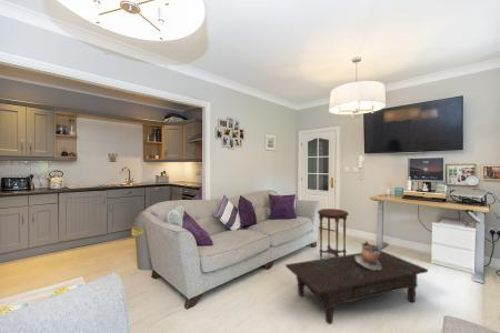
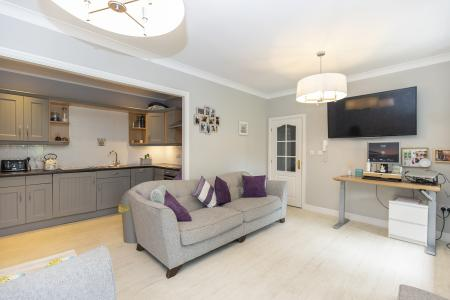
- side table (336, 235)
- pot (368, 253)
- coffee table (354, 282)
